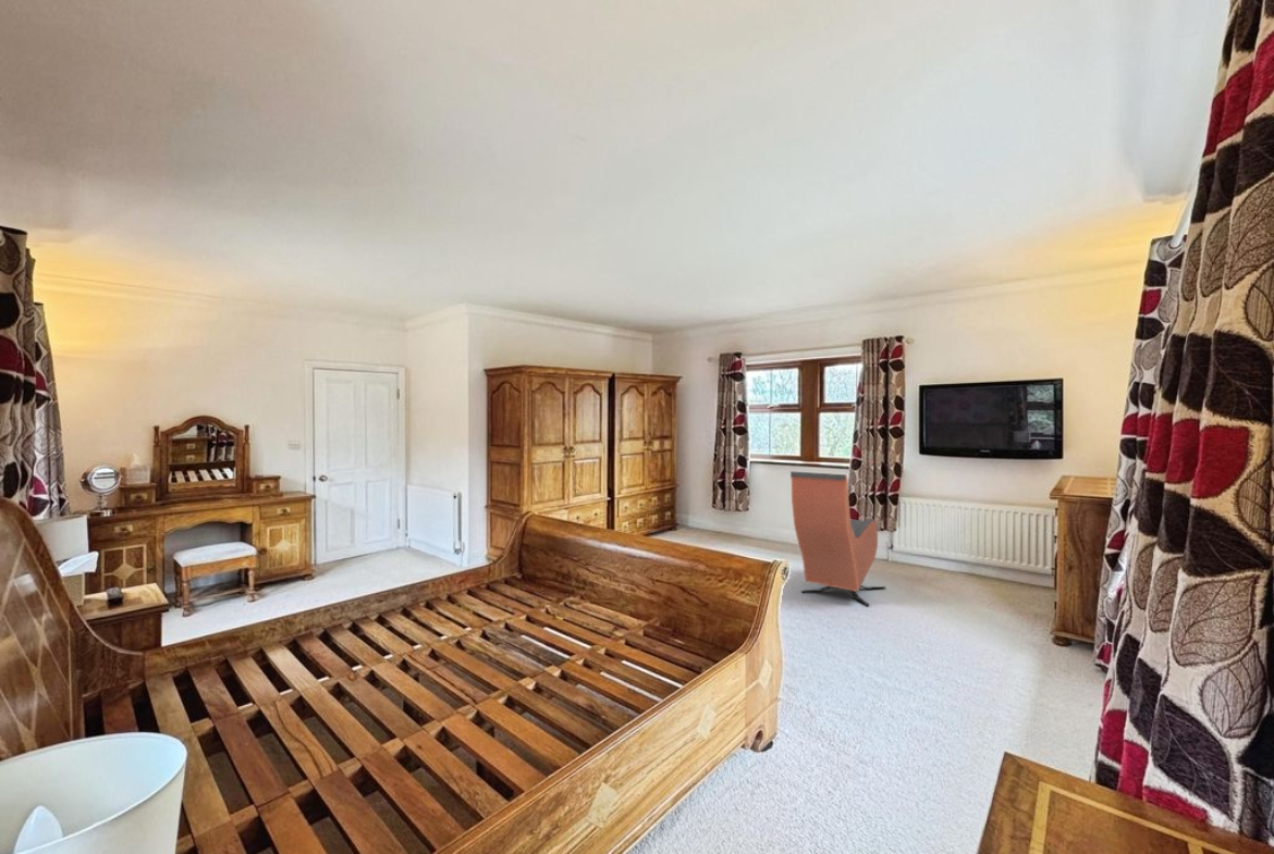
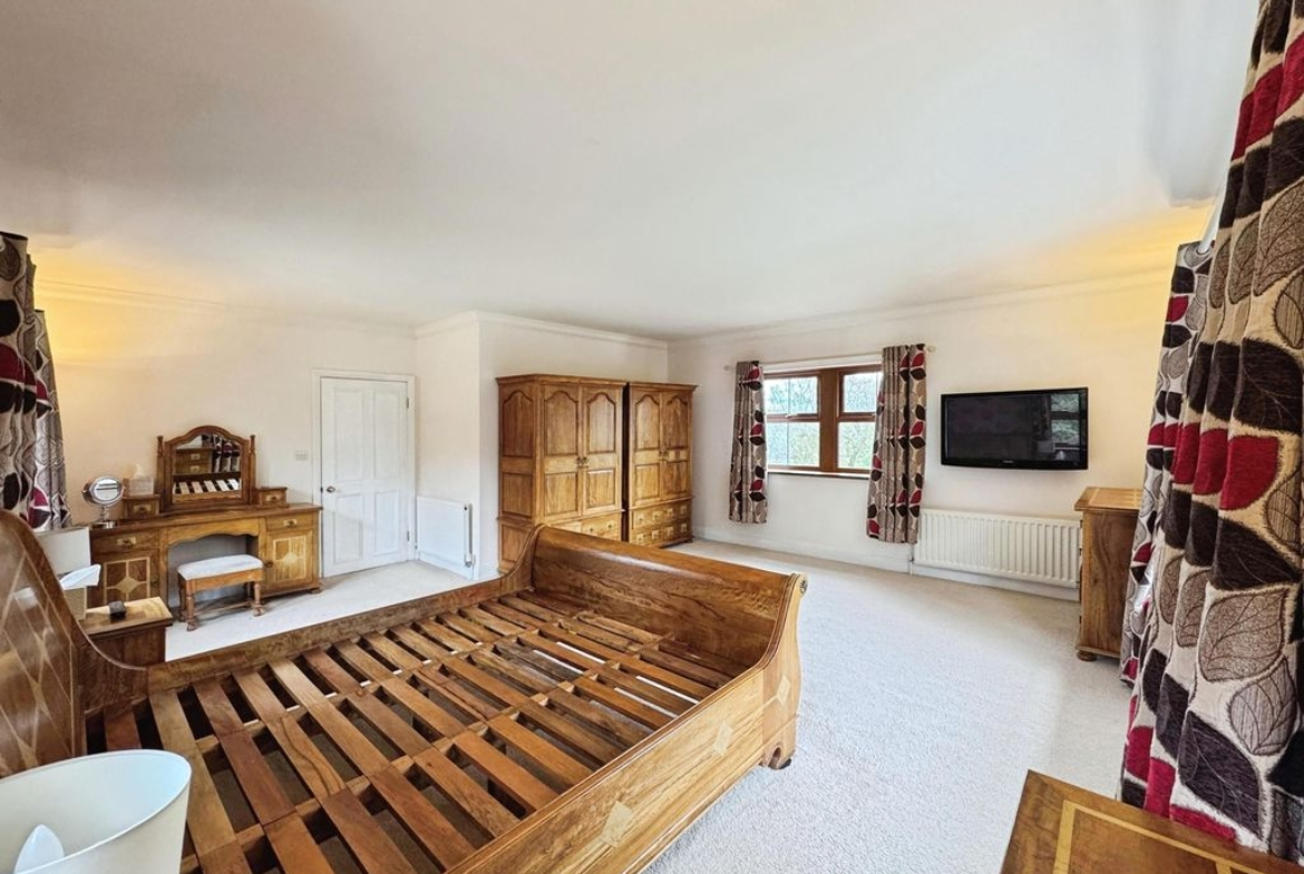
- armchair (837, 532)
